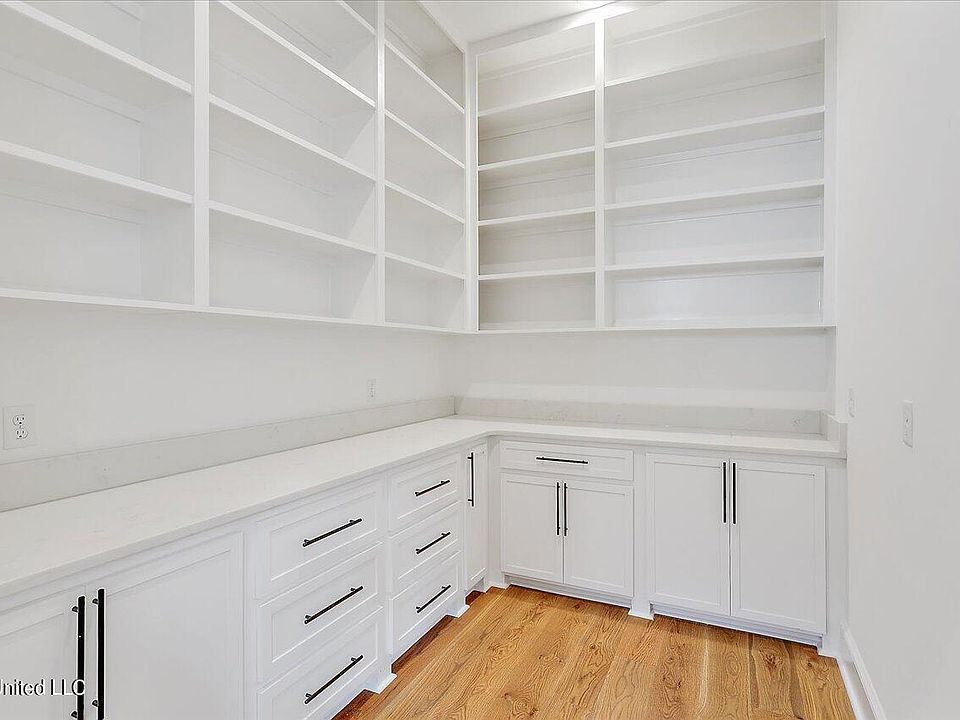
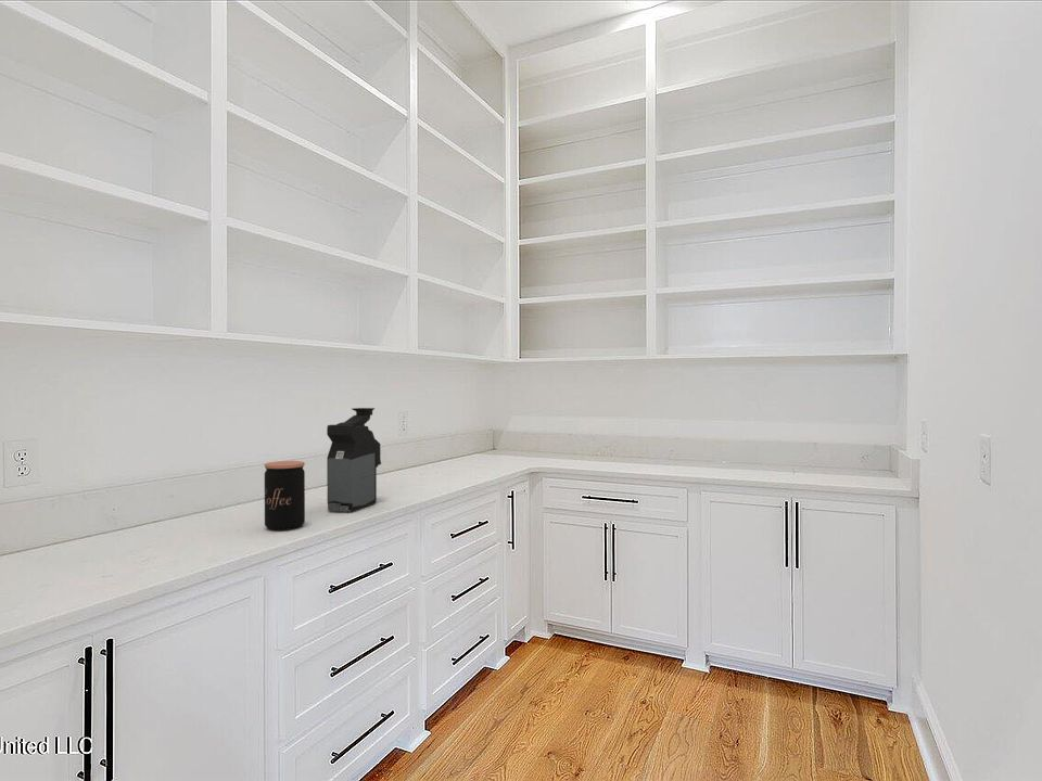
+ coffee jar (284, 495)
+ coffee maker (354, 457)
